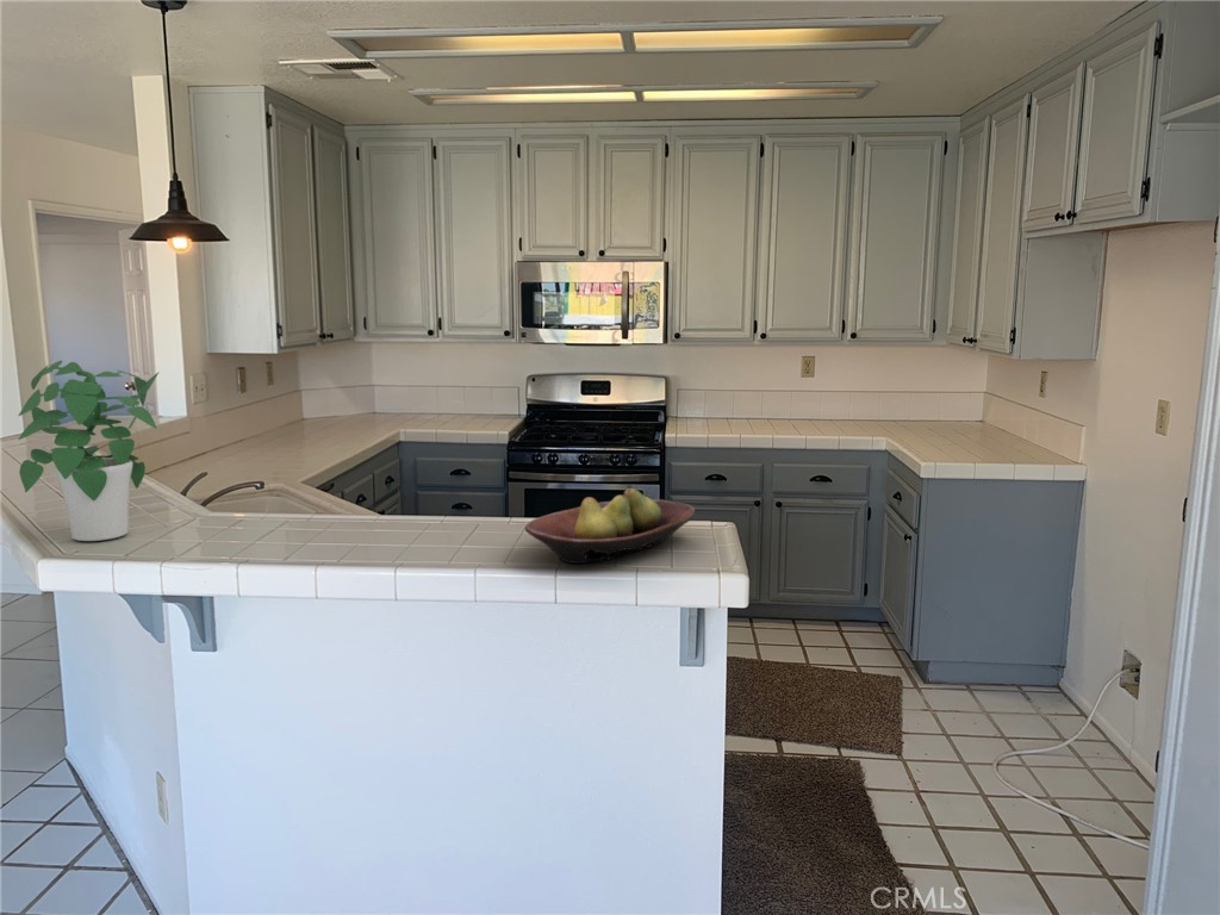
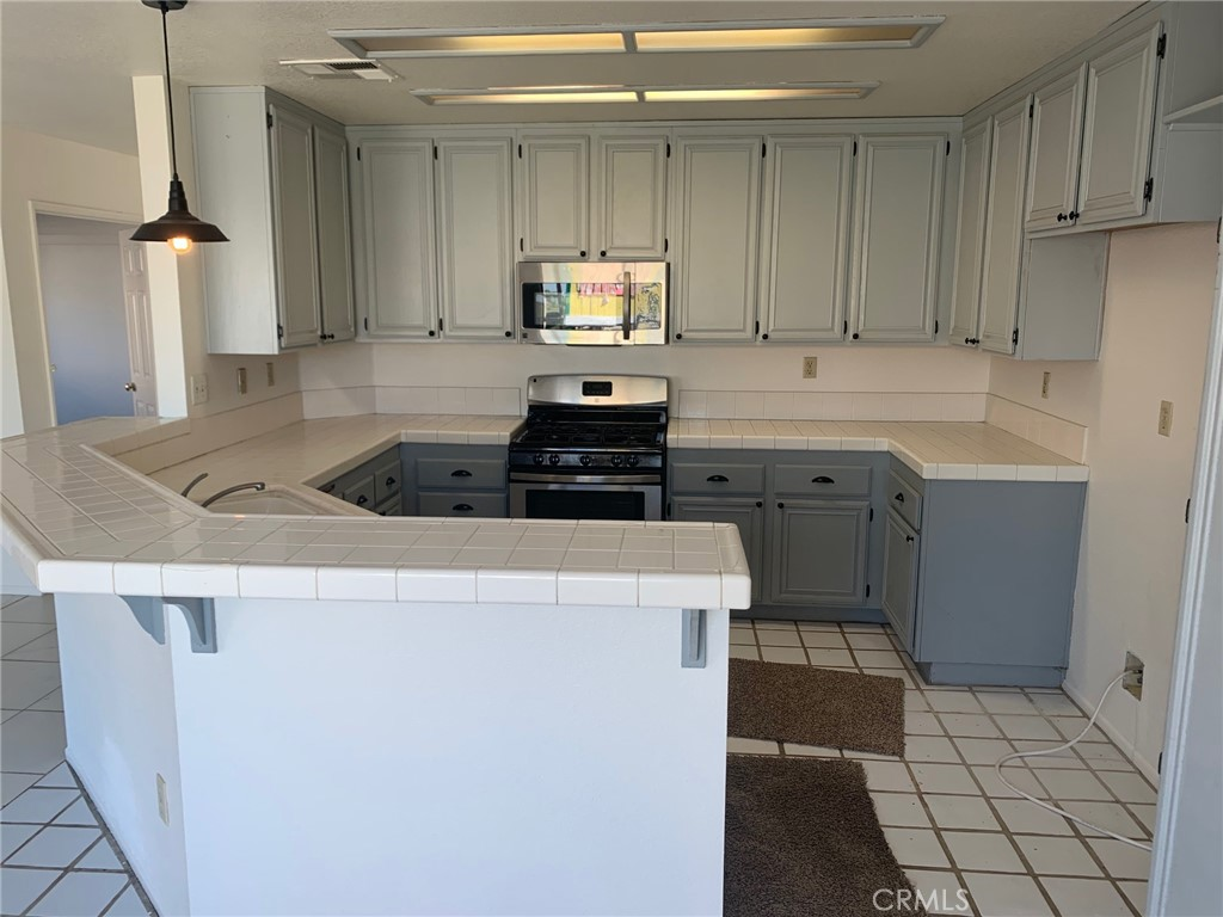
- potted plant (89, 448)
- fruit bowl (612, 519)
